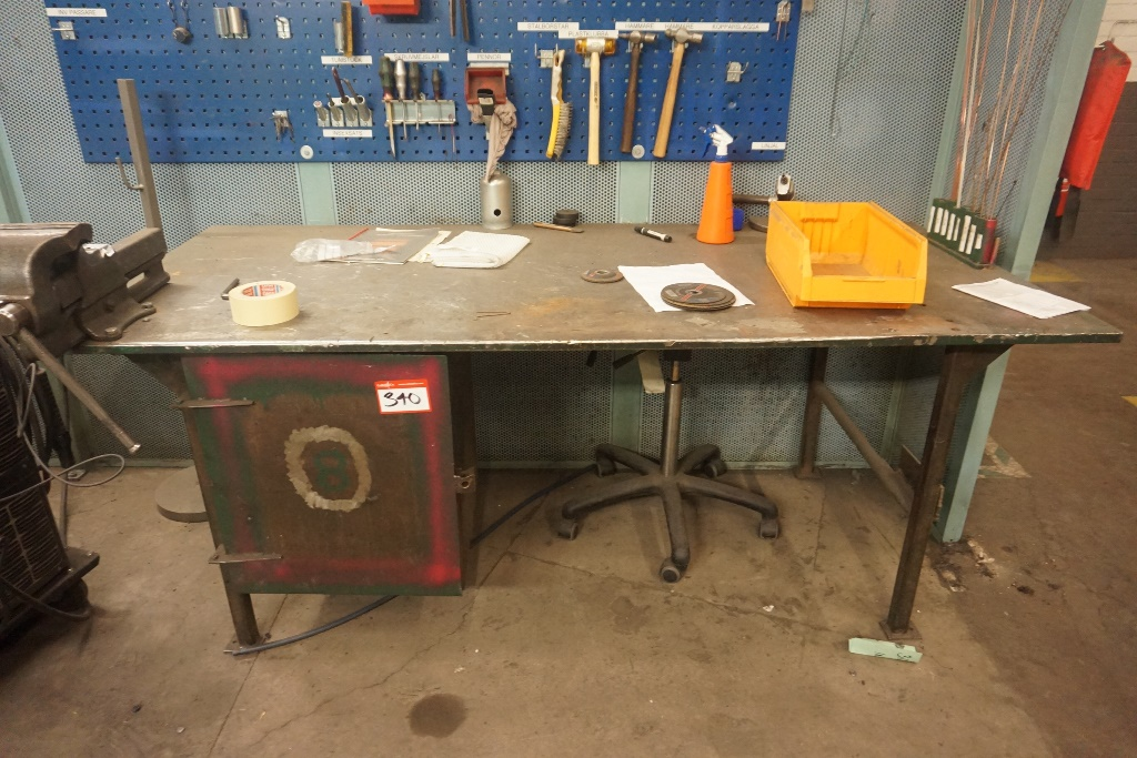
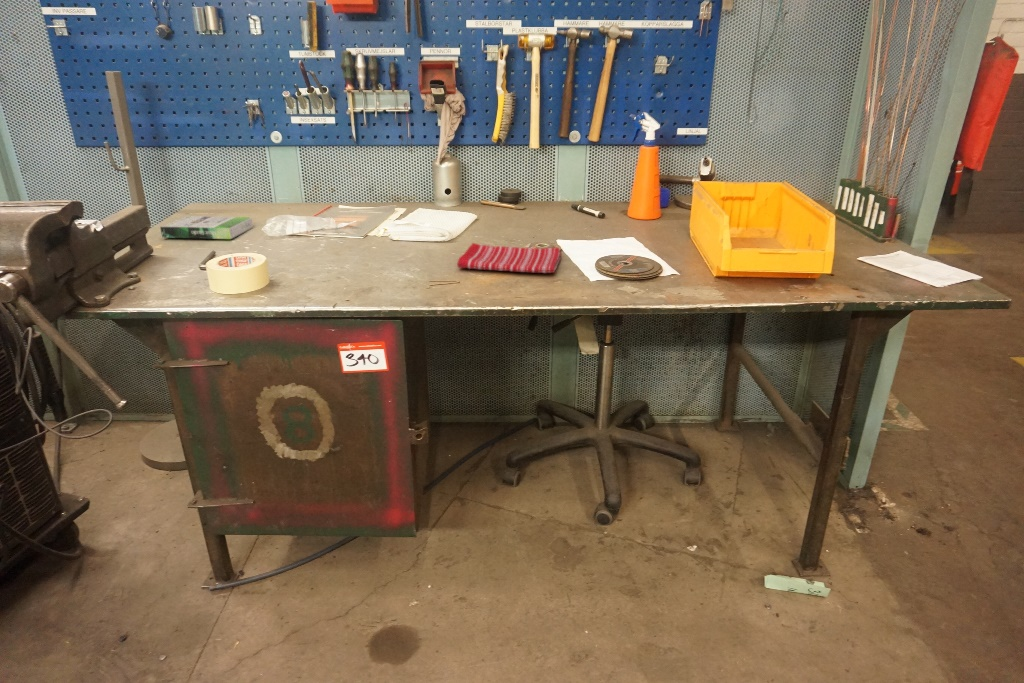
+ dish towel (510, 257)
+ box (208, 227)
